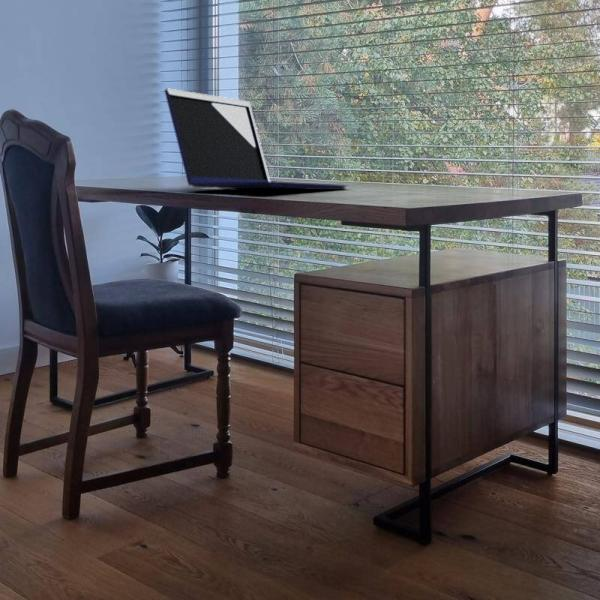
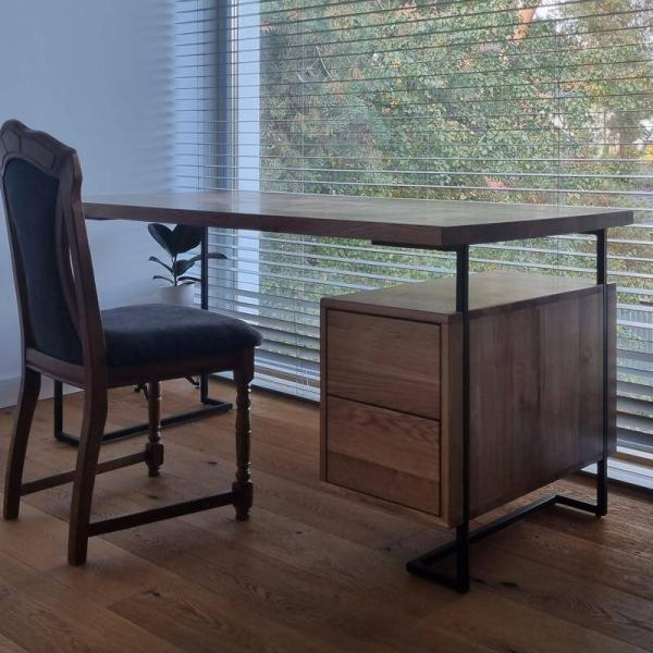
- laptop (258, 140)
